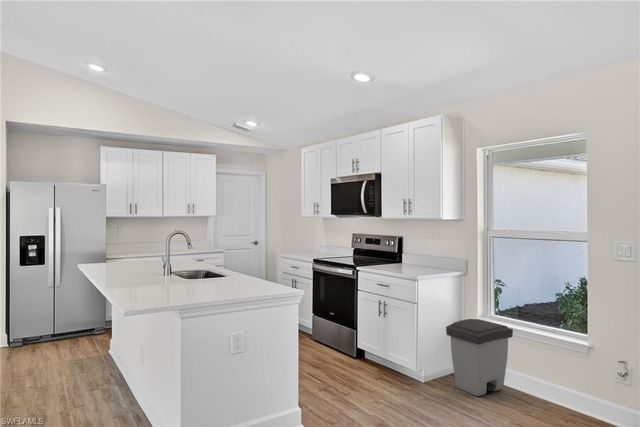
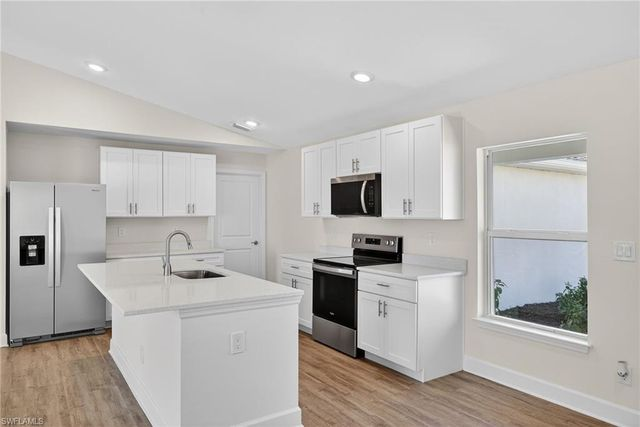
- trash can (478, 355)
